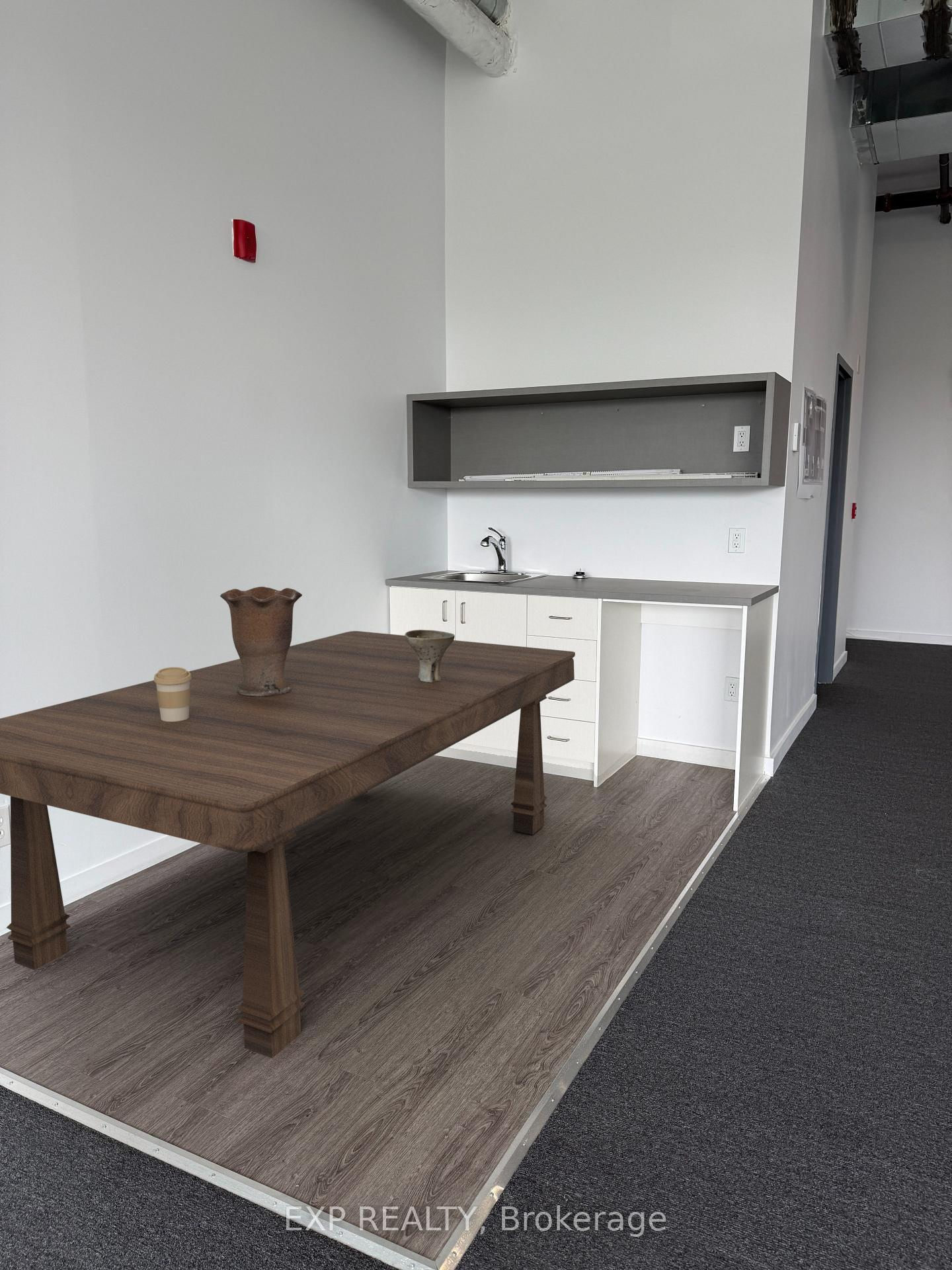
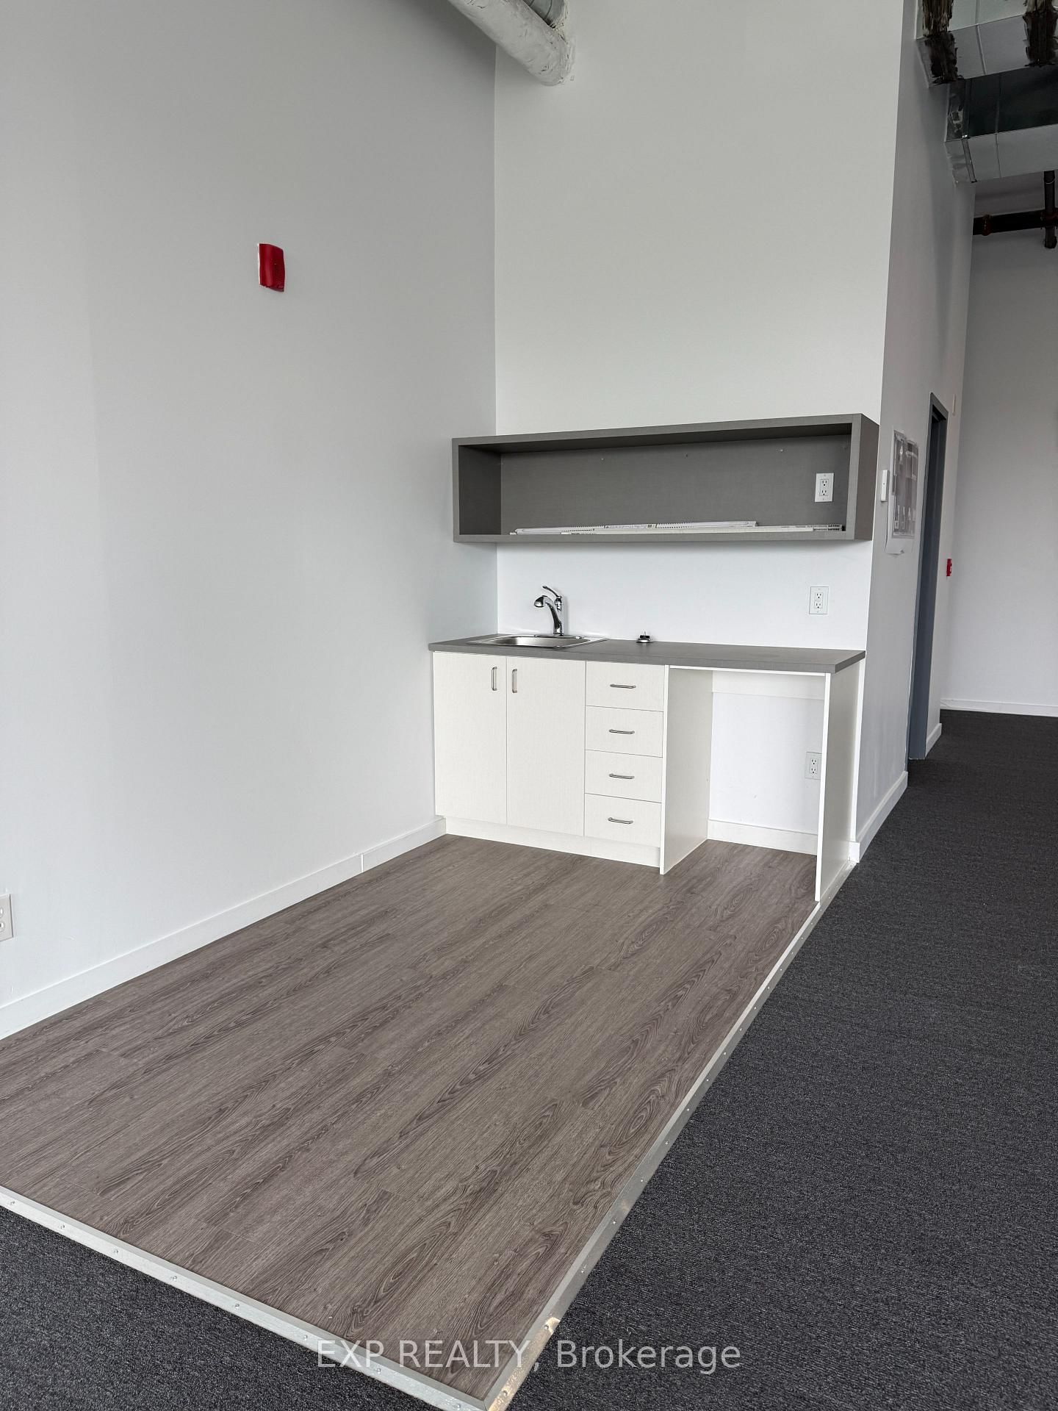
- vase (264, 640)
- coffee cup (173, 693)
- ceramic bowl (430, 656)
- dining table (321, 786)
